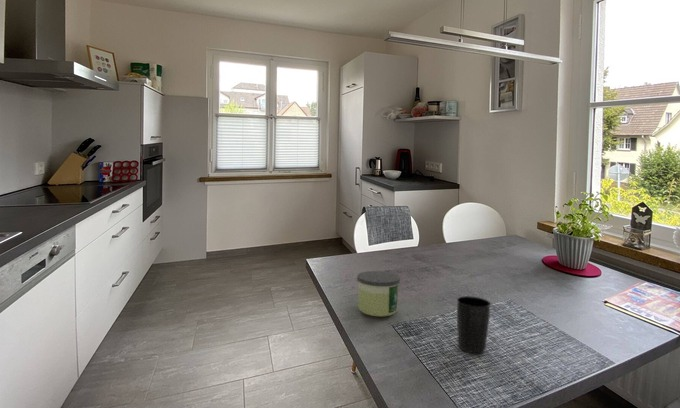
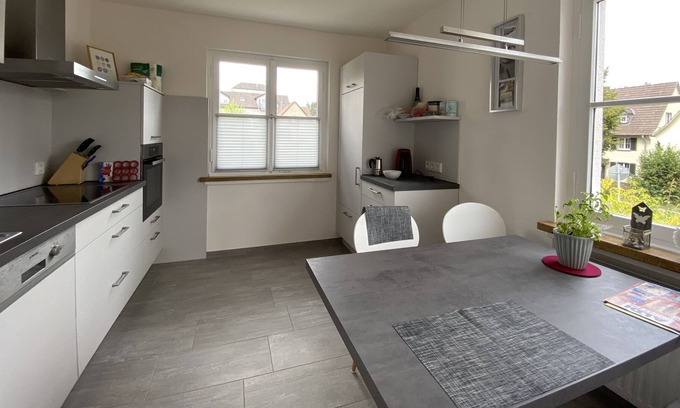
- candle (378, 293)
- cup (472, 324)
